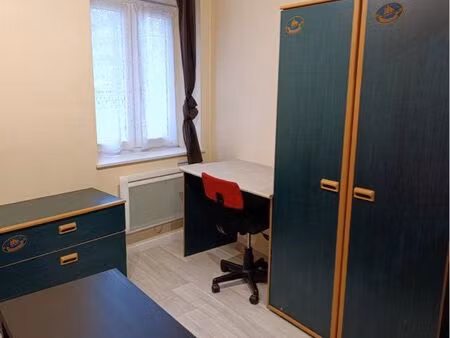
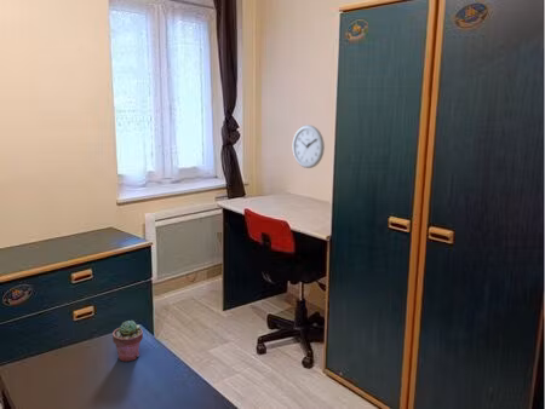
+ wall clock (306, 146)
+ potted succulent (127, 339)
